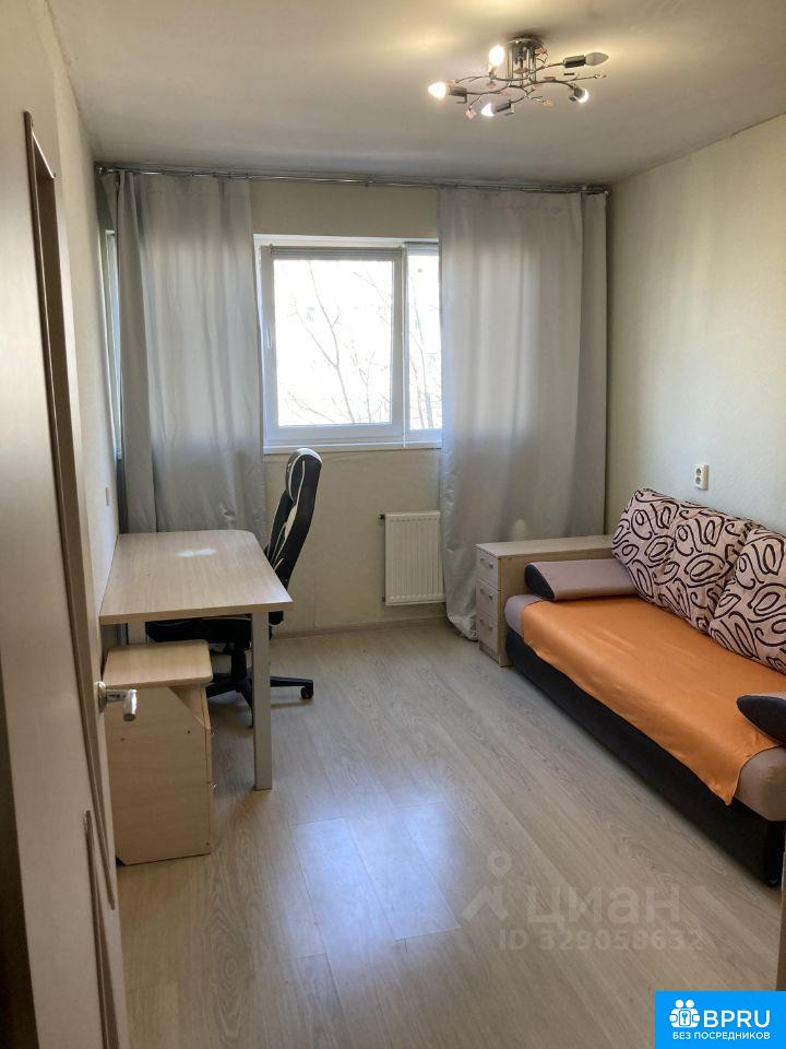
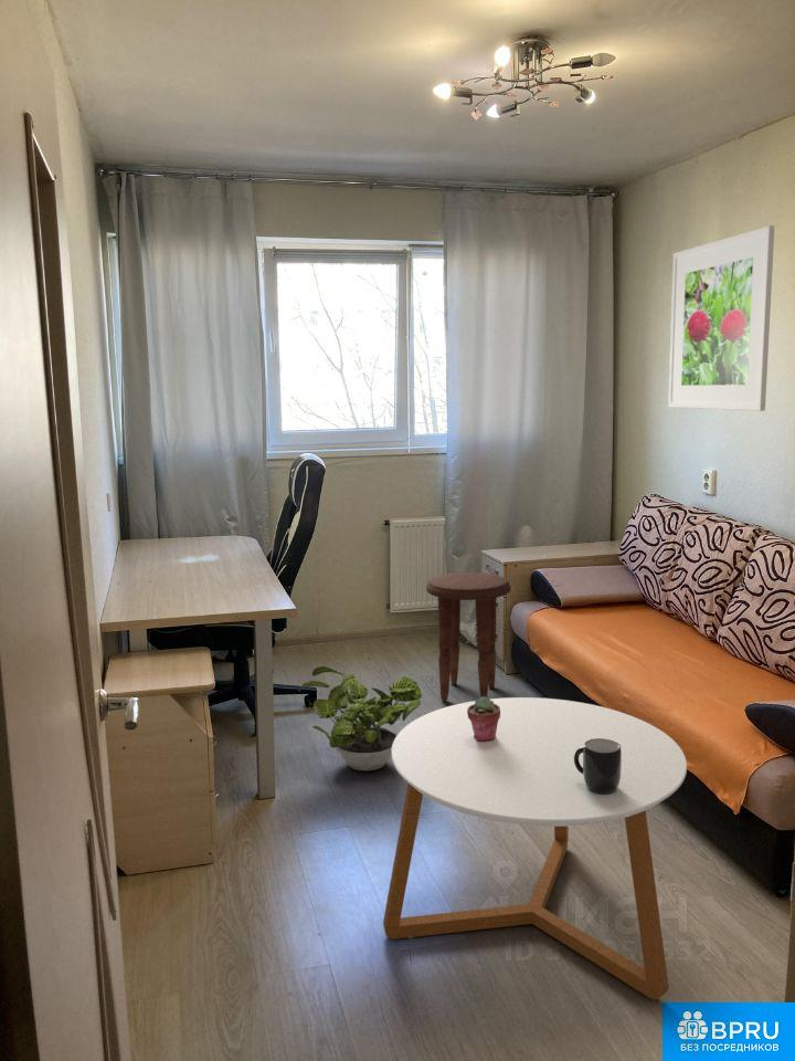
+ side table (459, 637)
+ coffee table (543, 826)
+ potted succulent (484, 716)
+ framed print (716, 326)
+ mug (596, 764)
+ potted plant (360, 714)
